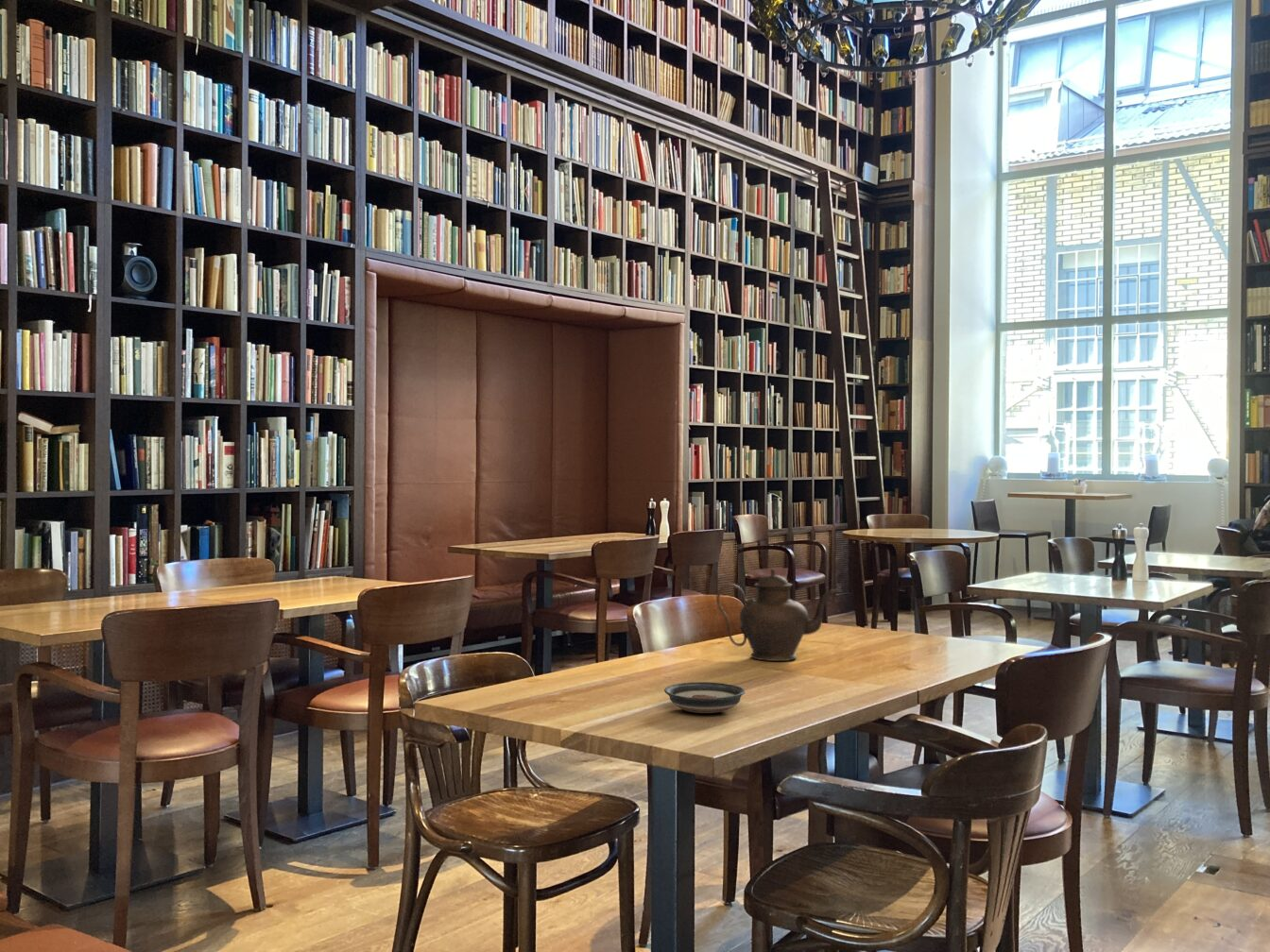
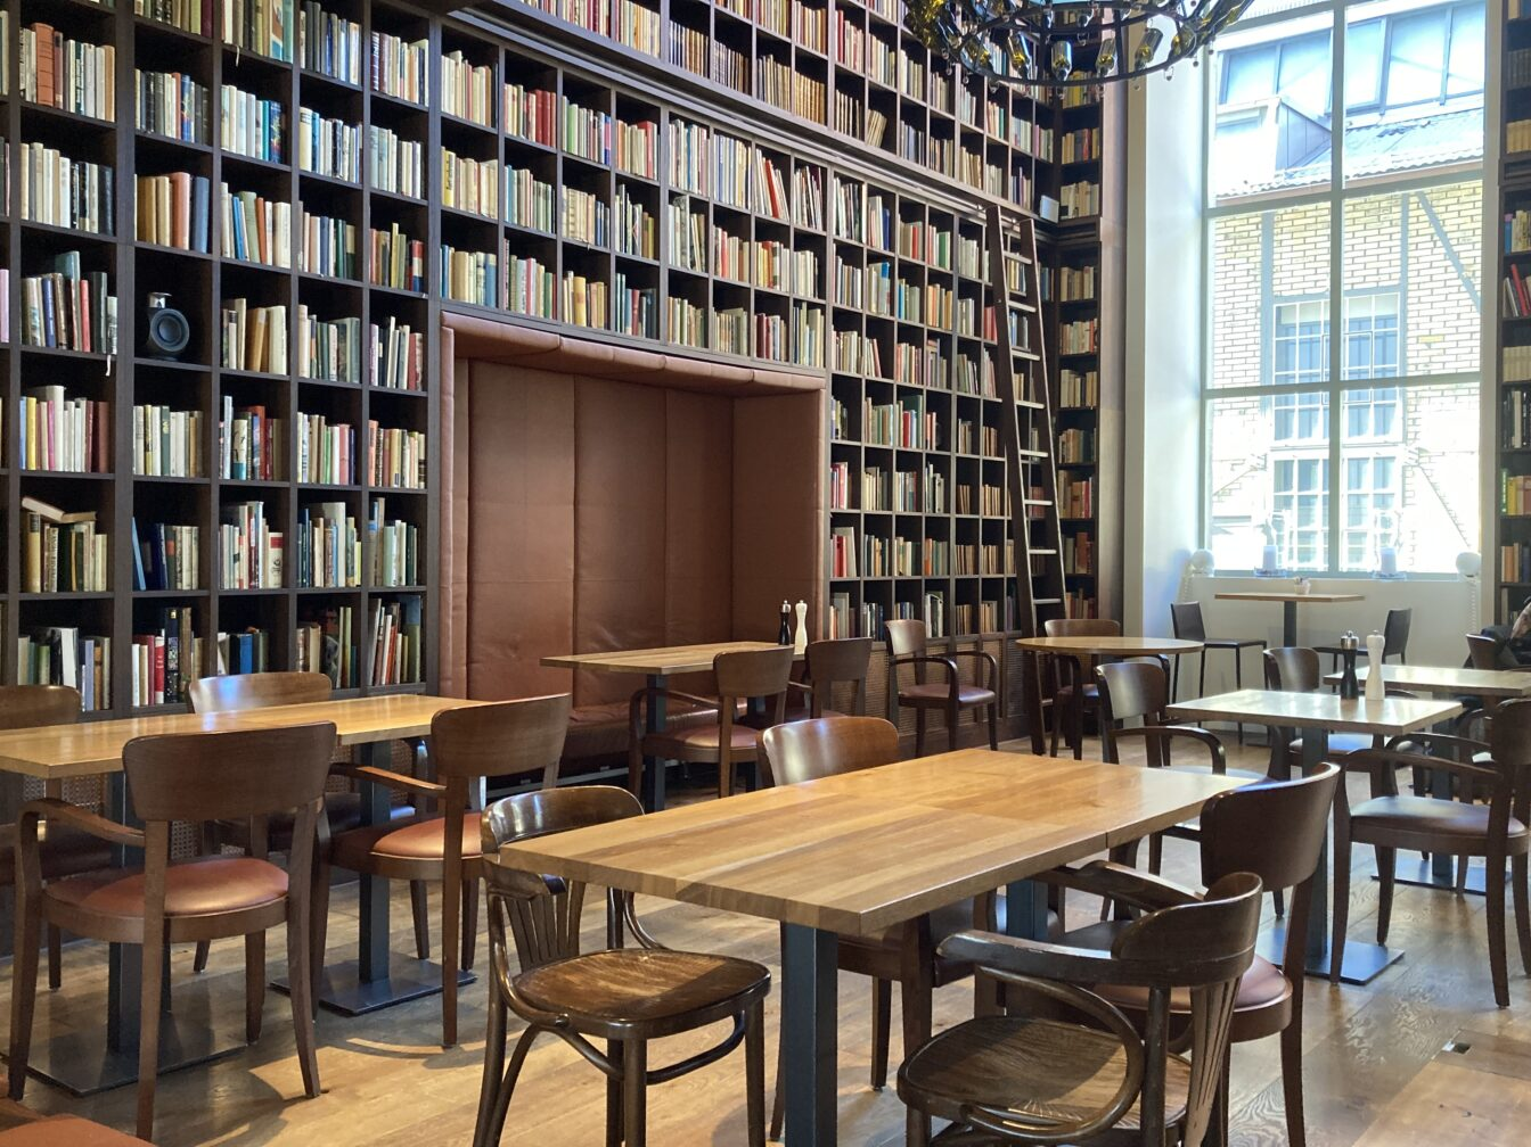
- saucer (704, 699)
- teapot (778, 613)
